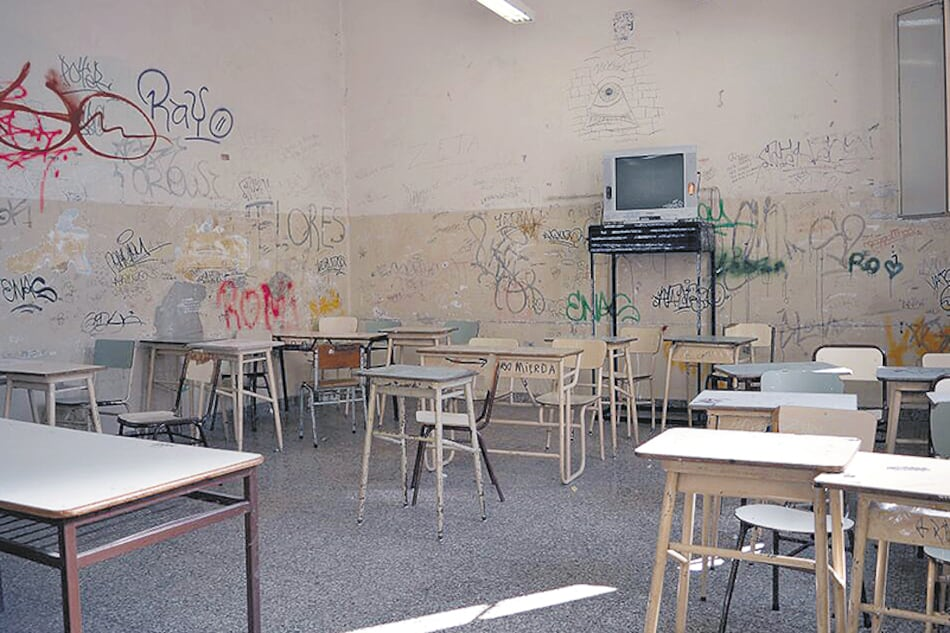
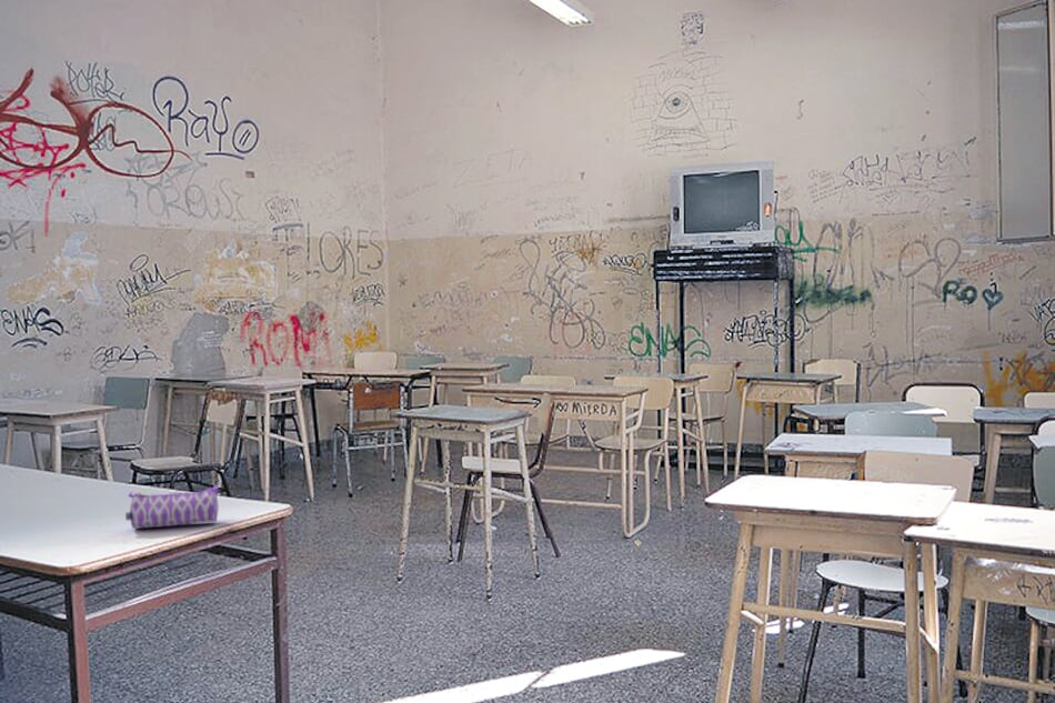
+ pencil case (173, 506)
